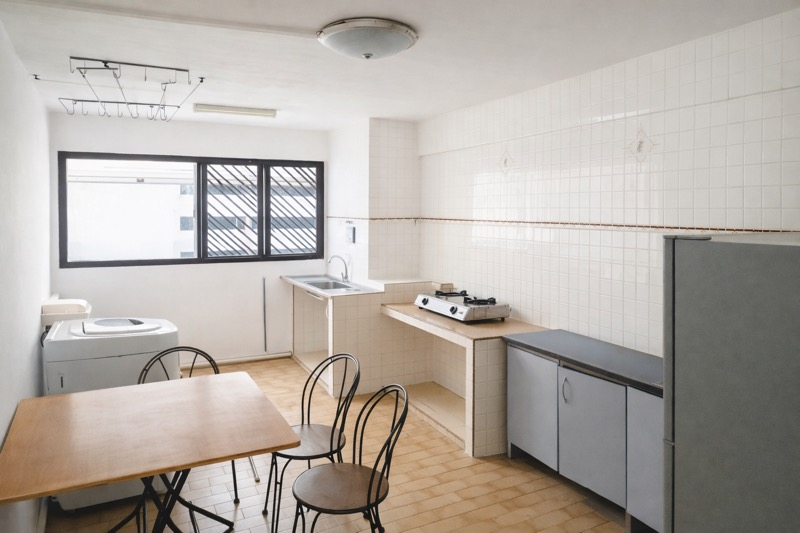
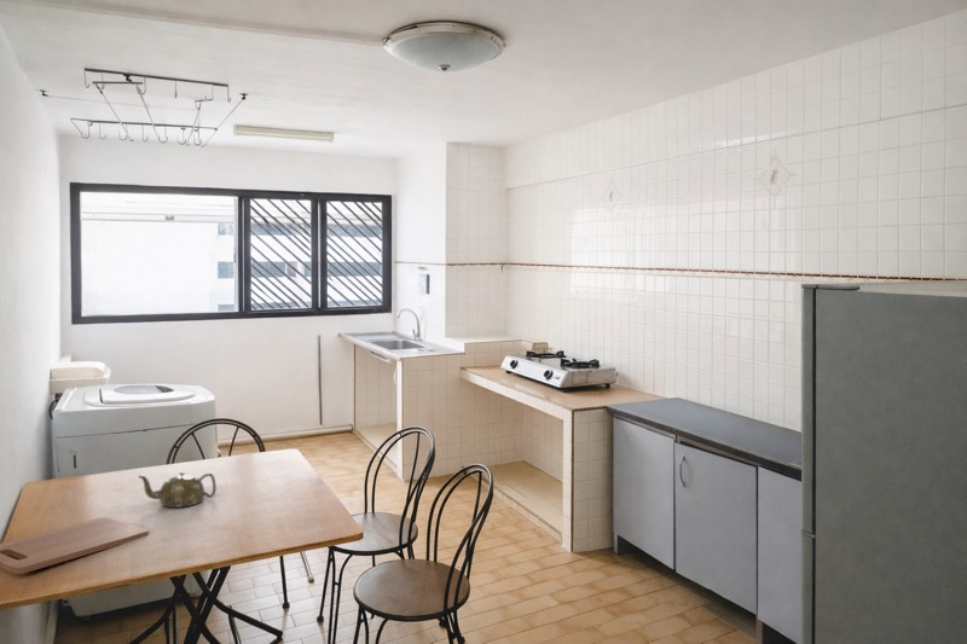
+ cutting board (65, 543)
+ teapot (178, 487)
